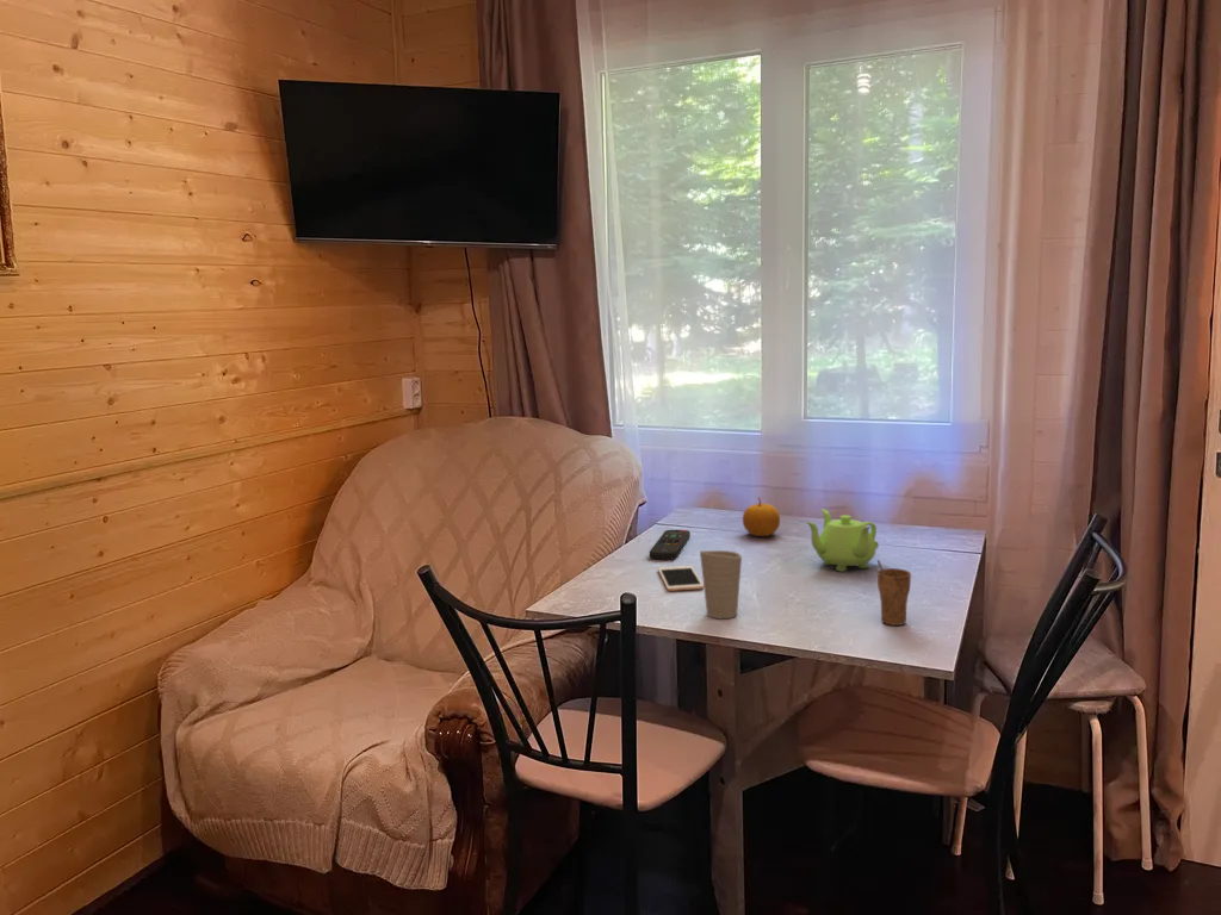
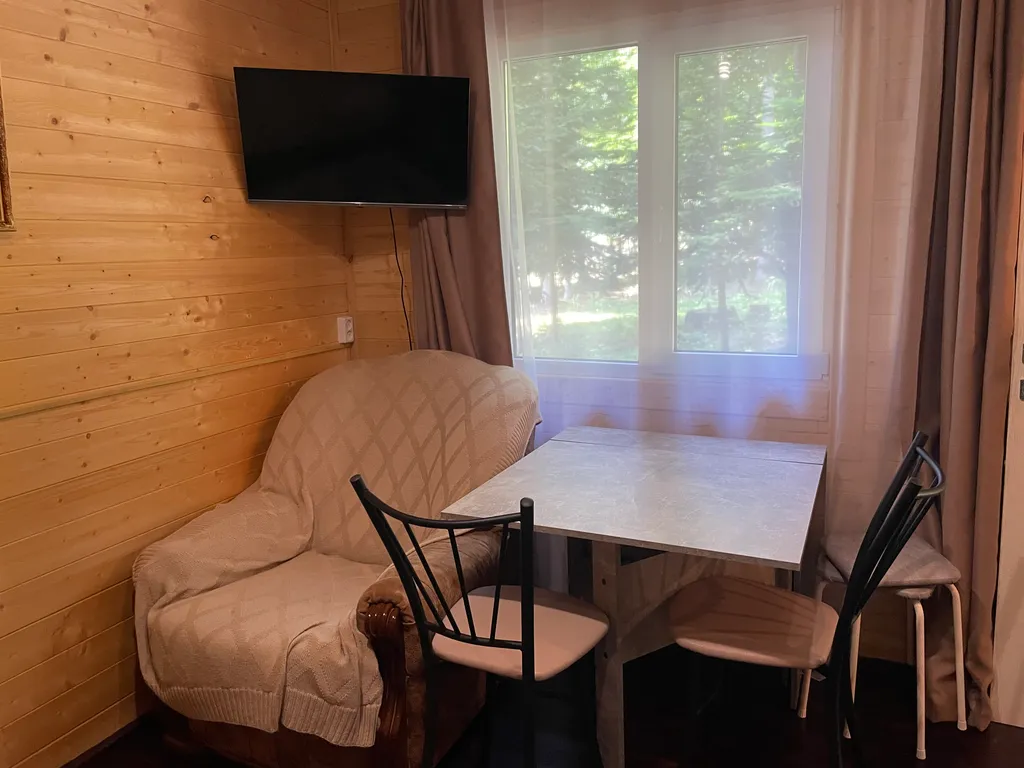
- cell phone (680, 577)
- cup (893, 591)
- teapot (842, 541)
- cup (720, 581)
- remote control (670, 543)
- fruit (761, 516)
